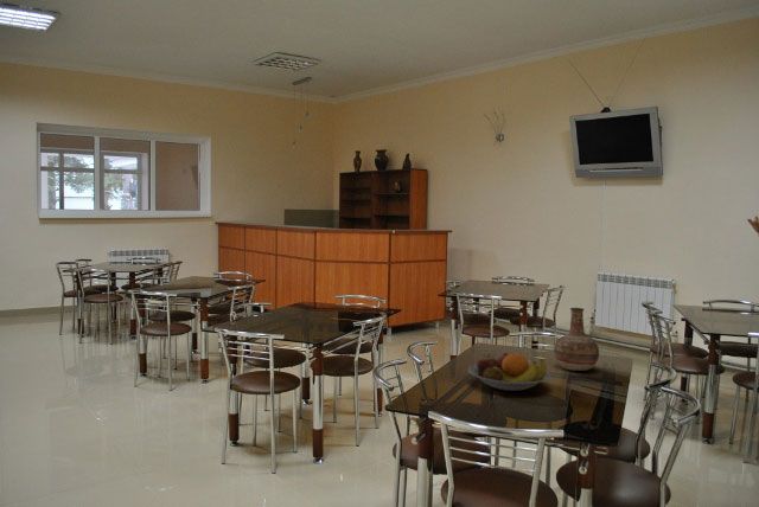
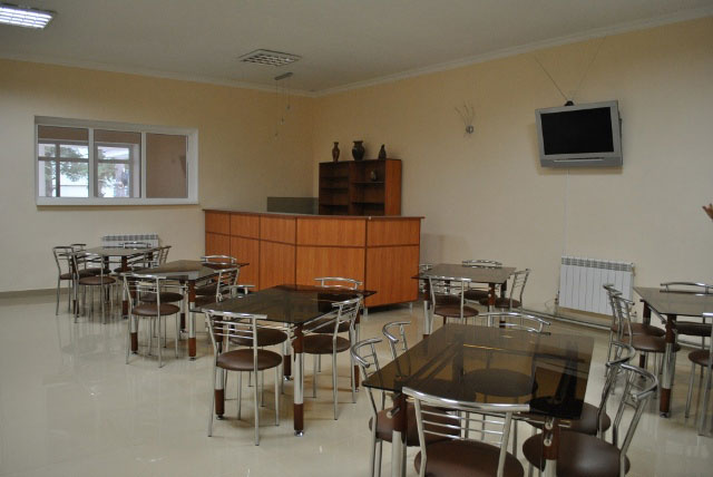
- fruit bowl (509, 368)
- vase (576, 338)
